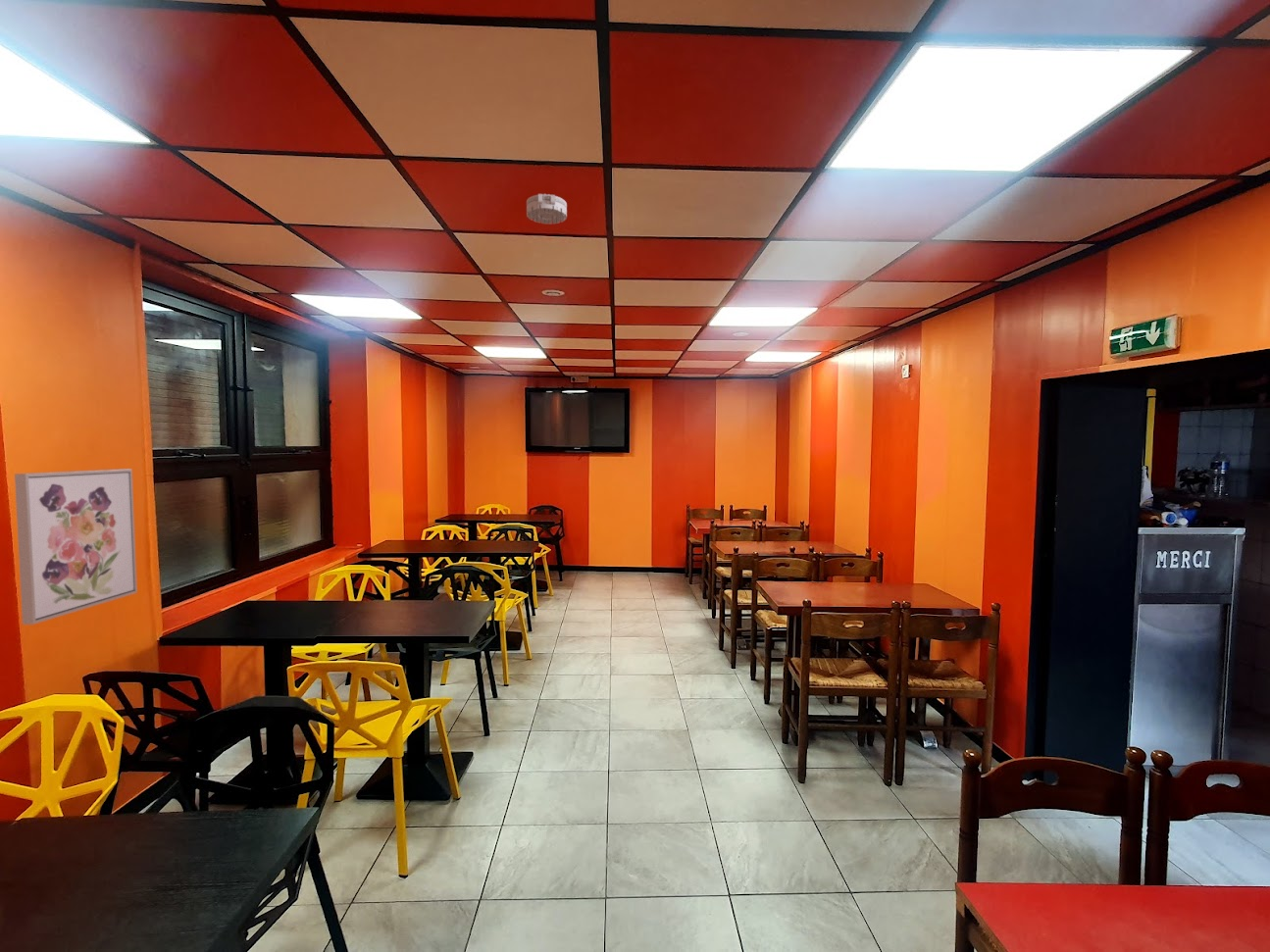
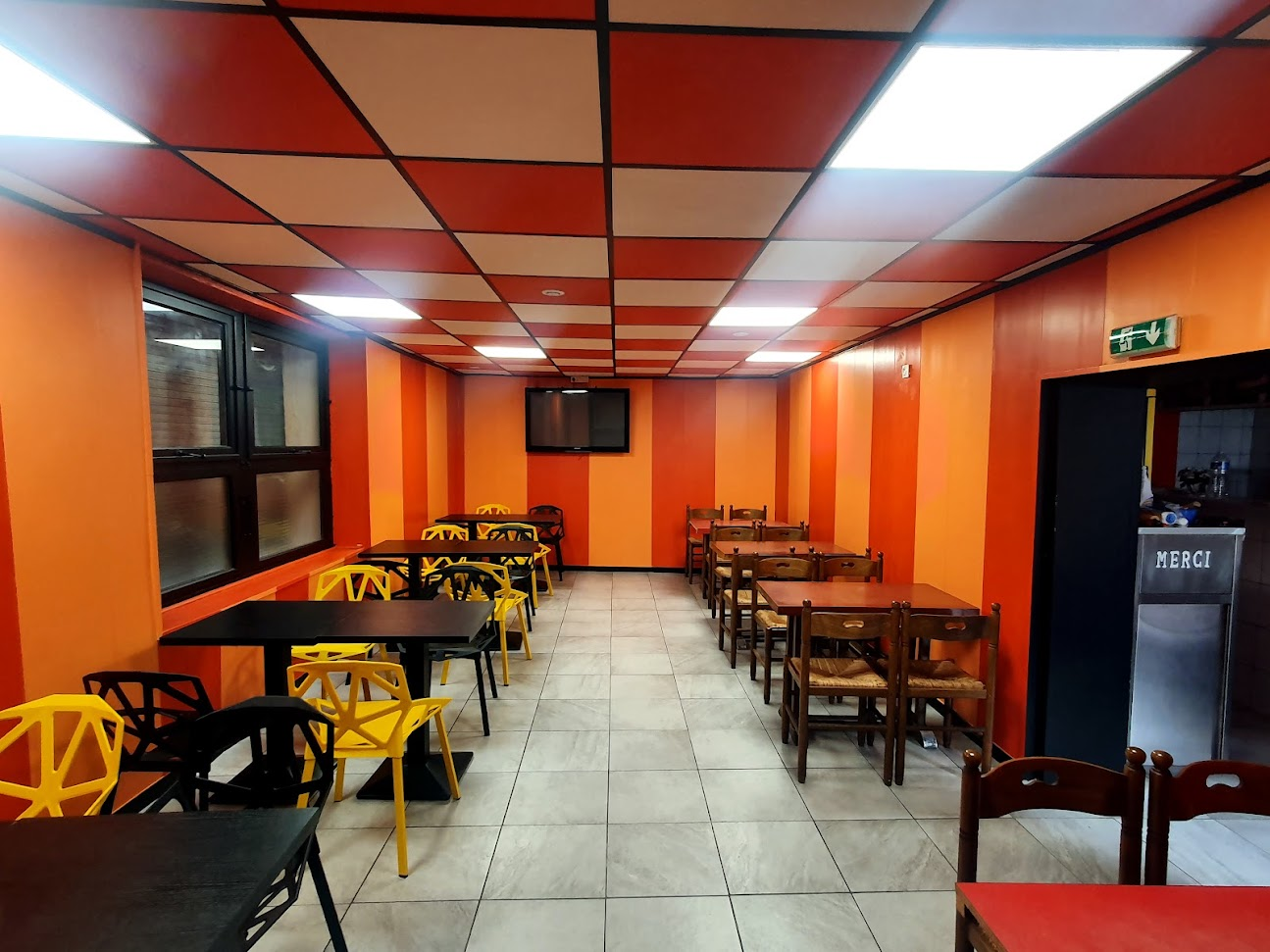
- wall art (81, 539)
- smoke detector (546, 208)
